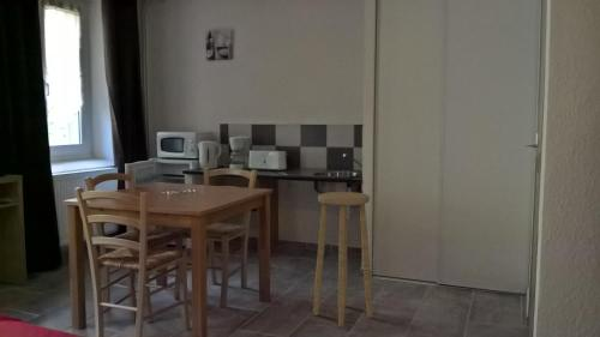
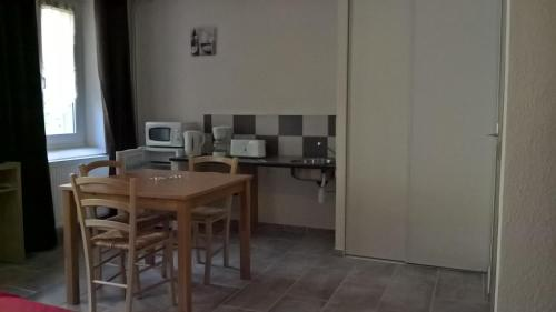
- stool (342, 255)
